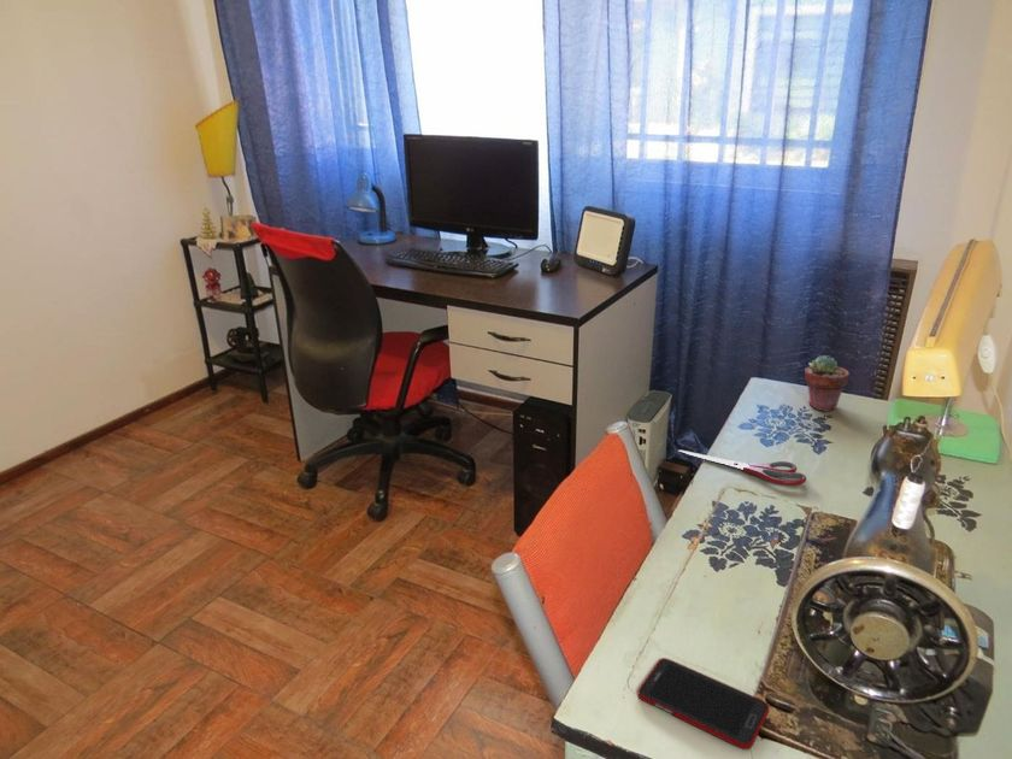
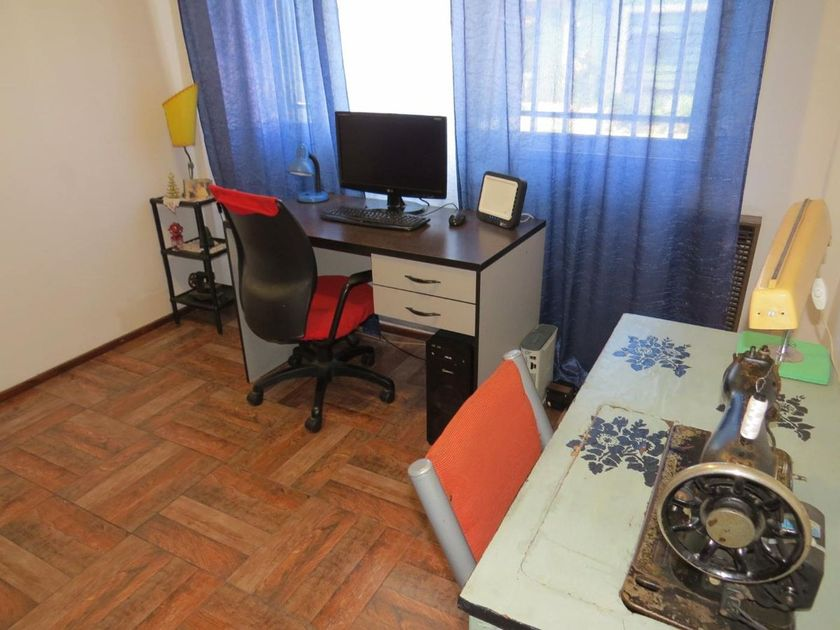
- potted succulent (825, 381)
- shears (740, 463)
- cell phone (701, 700)
